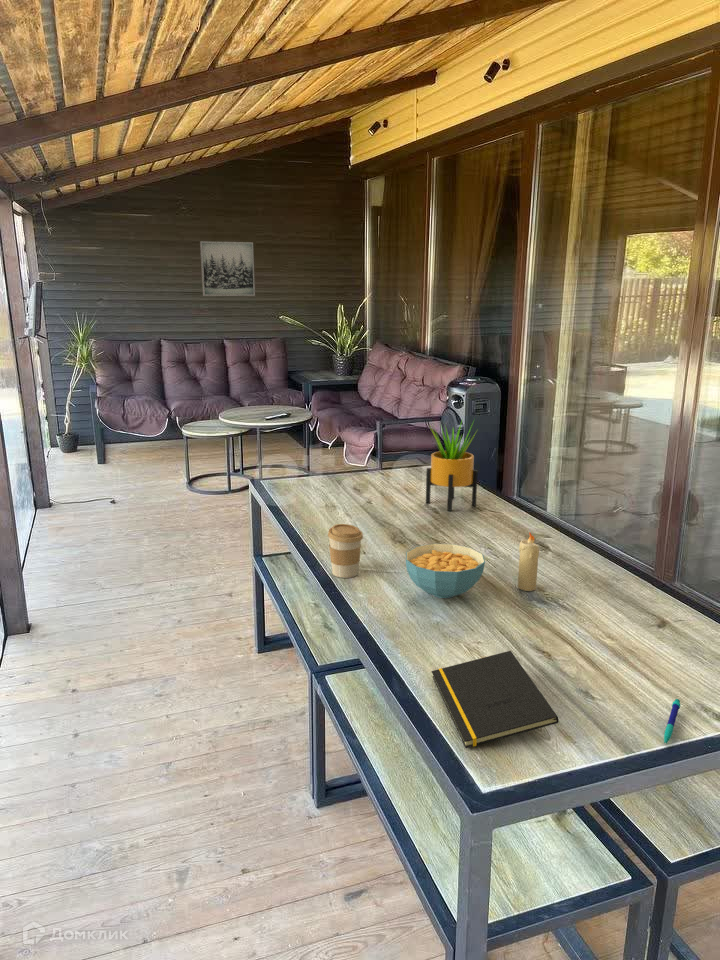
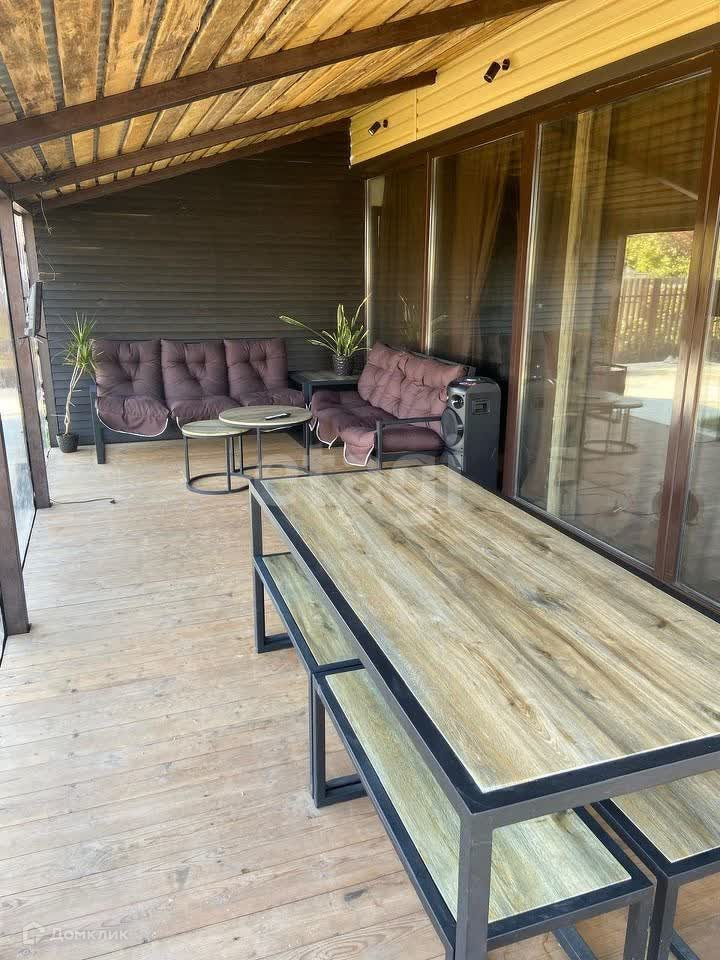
- candle (528, 560)
- potted plant (451, 462)
- wall art (228, 269)
- notepad (490, 695)
- cereal bowl (444, 575)
- coffee cup (345, 550)
- pen (671, 720)
